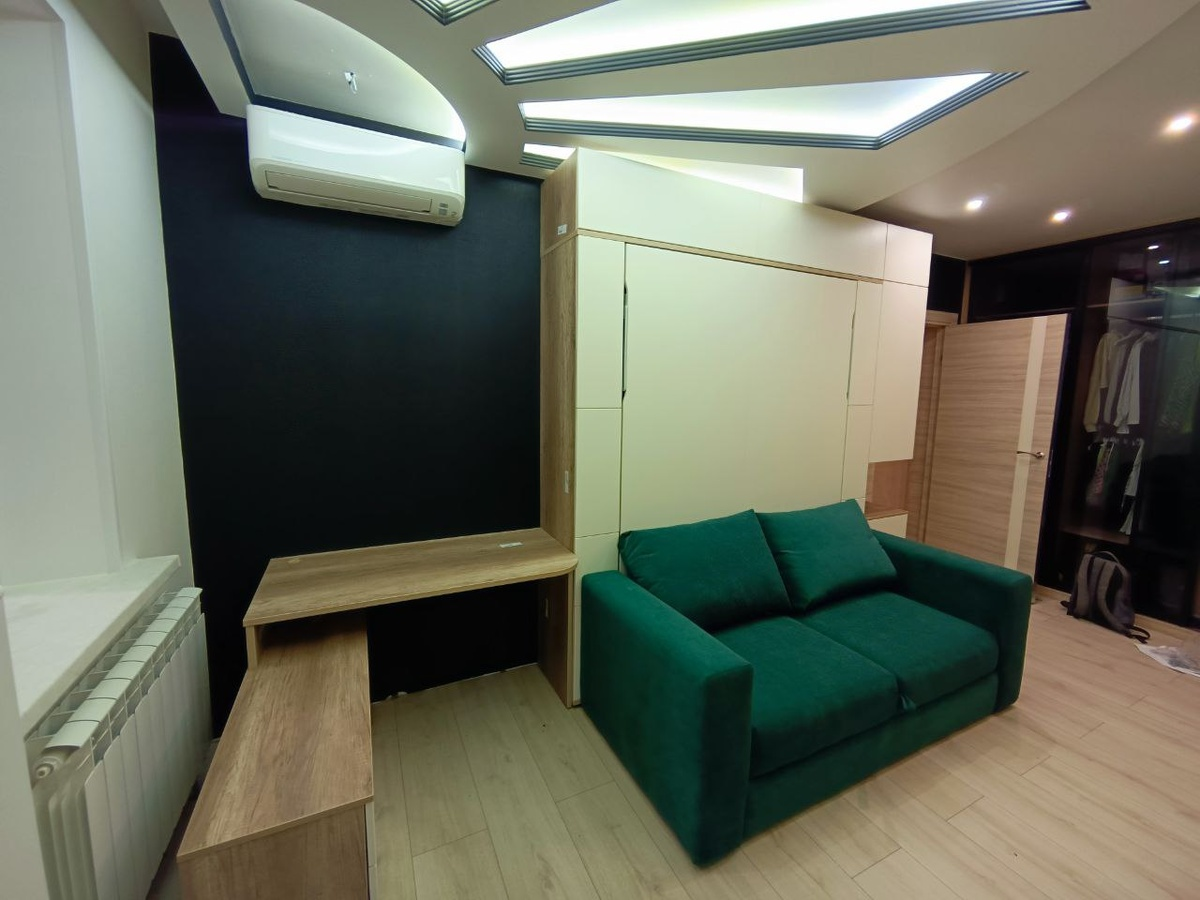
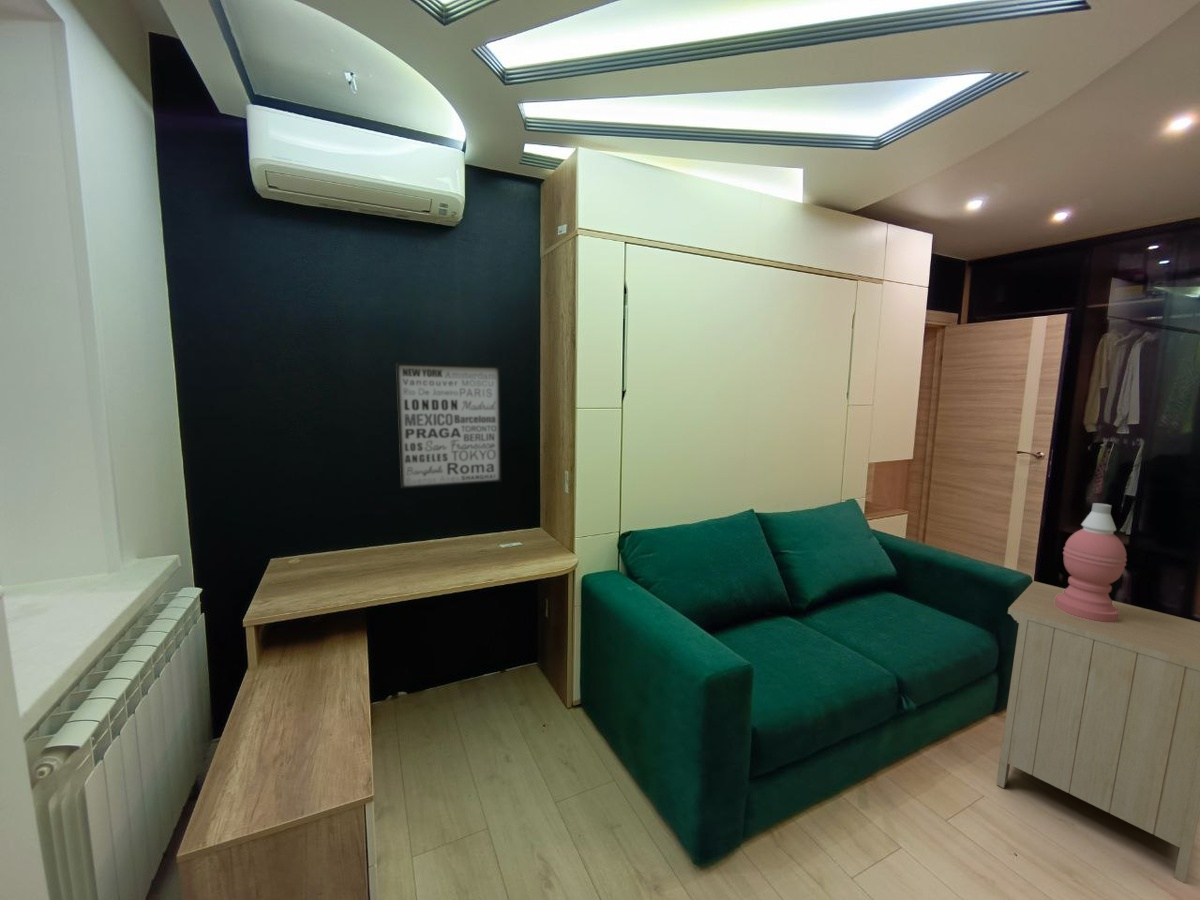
+ nightstand (1104, 710)
+ wall art (451, 425)
+ table lamp (1093, 558)
